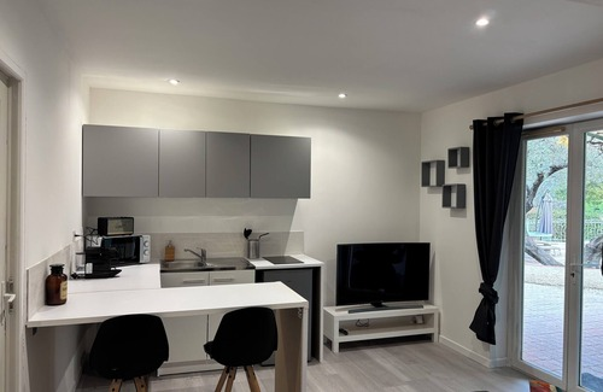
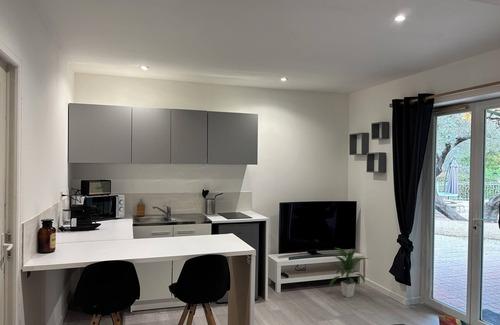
+ indoor plant (346, 270)
